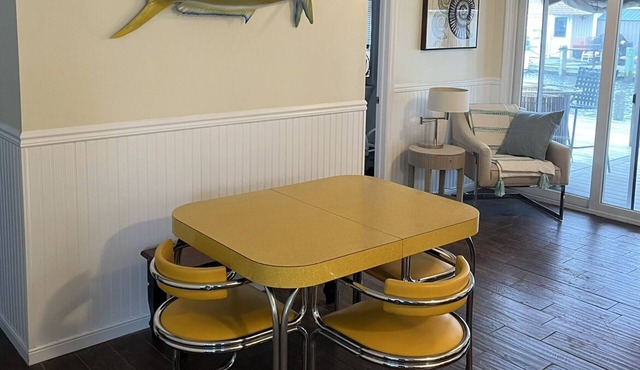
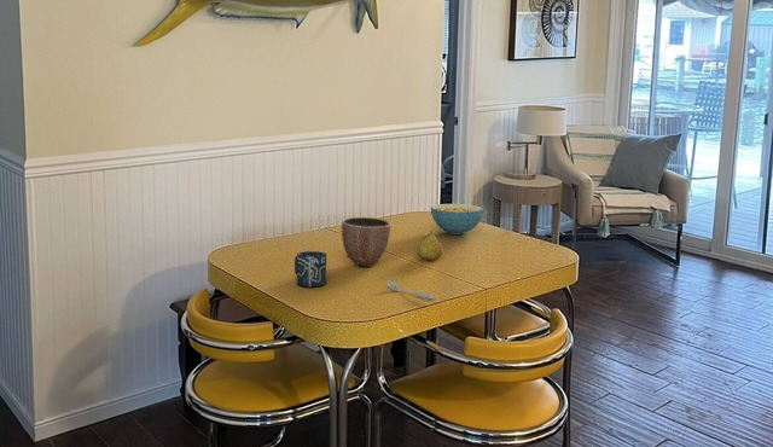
+ cereal bowl (455, 220)
+ fruit (429, 244)
+ cup (308, 267)
+ decorative bowl (365, 243)
+ spoon (409, 291)
